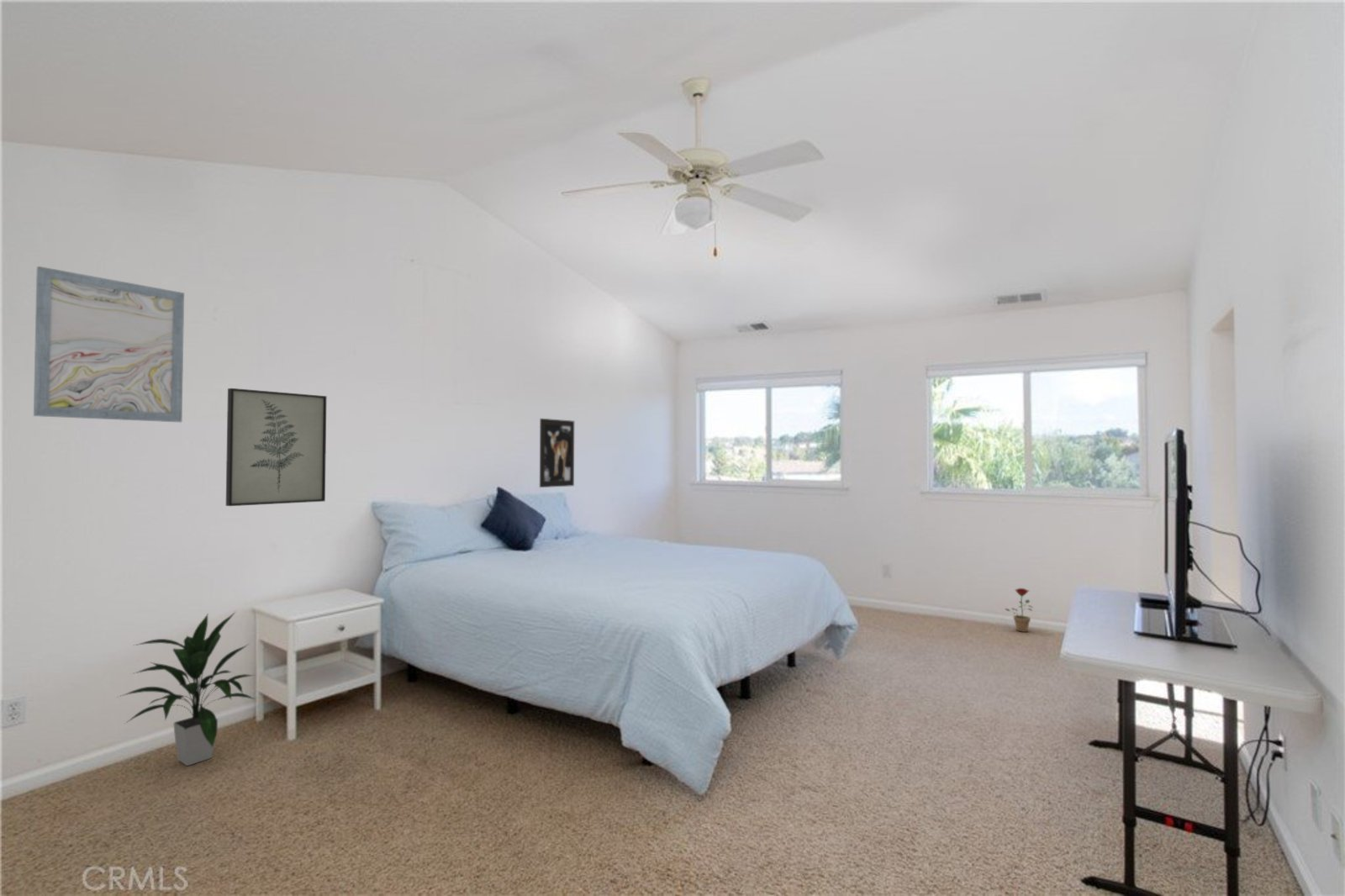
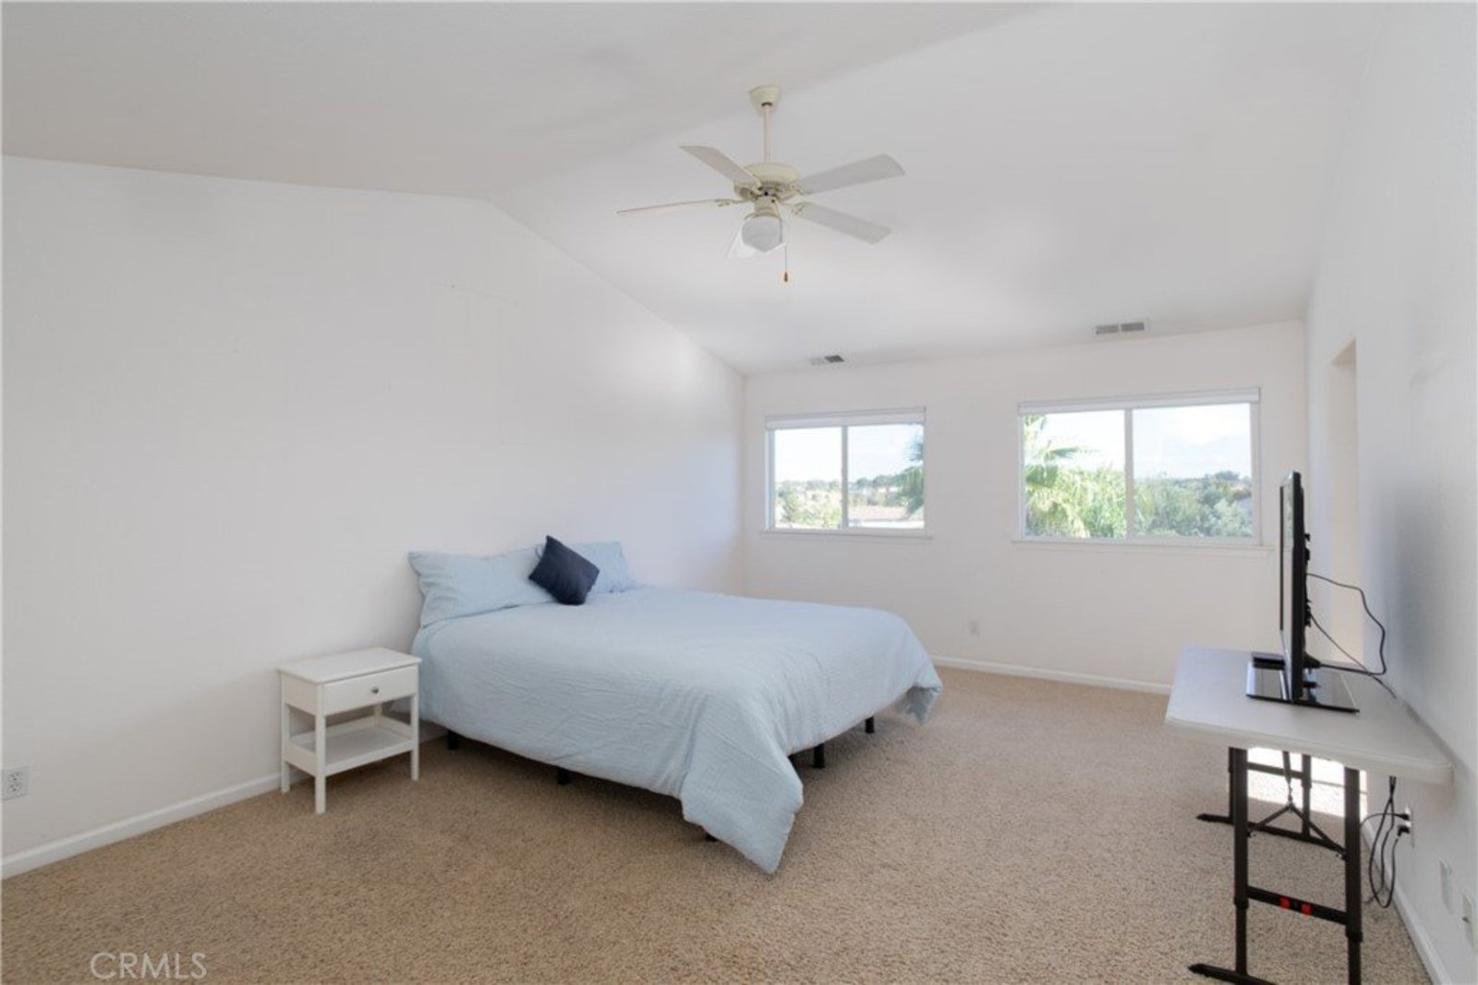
- wall art (557, 453)
- decorative plant (1020, 607)
- wall art (278, 447)
- wall art (114, 350)
- indoor plant (194, 689)
